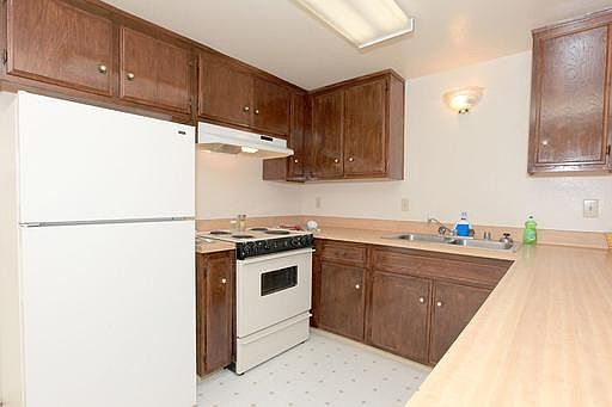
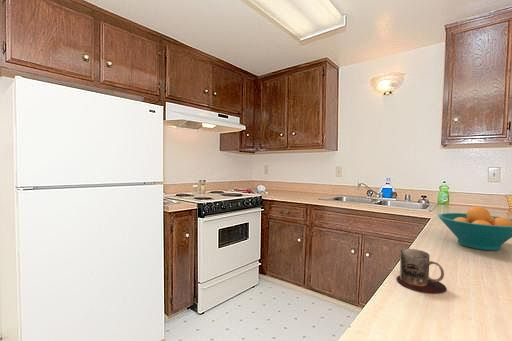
+ fruit bowl (479, 226)
+ mug (420, 268)
